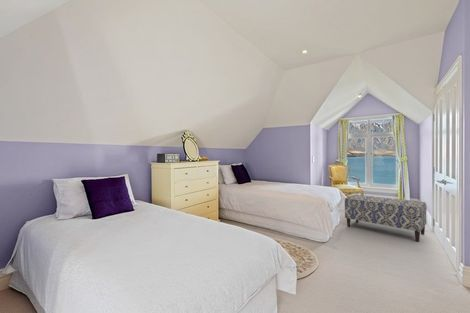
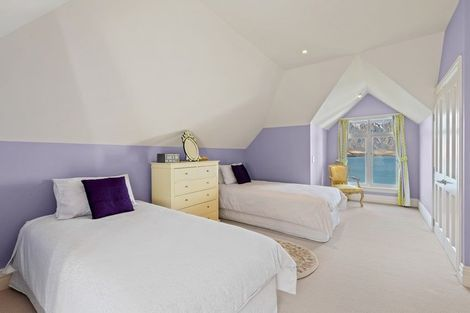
- bench (383, 215)
